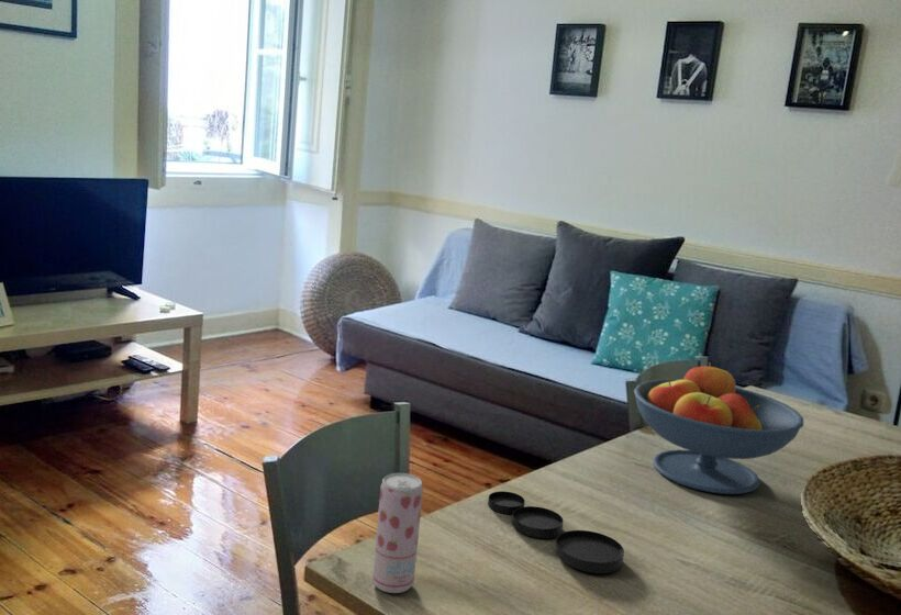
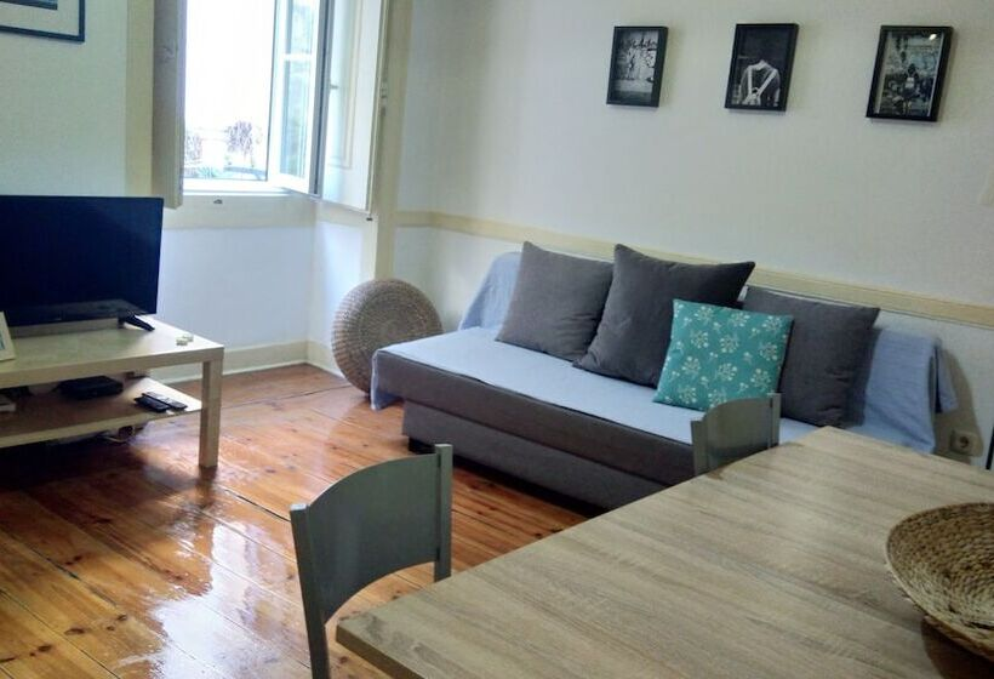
- fruit bowl (712, 425)
- plate (552, 527)
- beverage can (397, 532)
